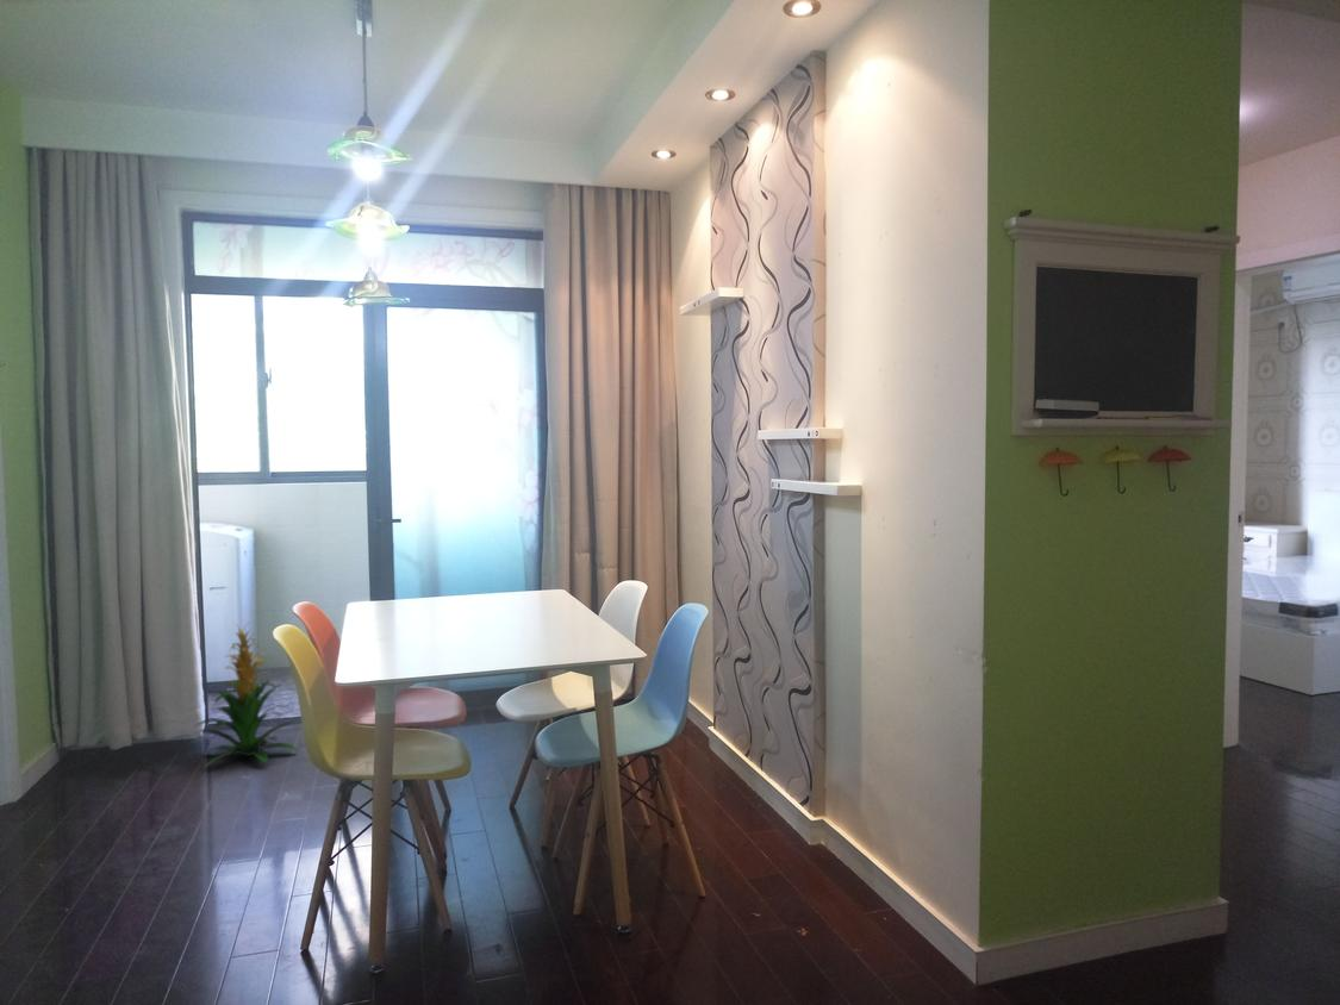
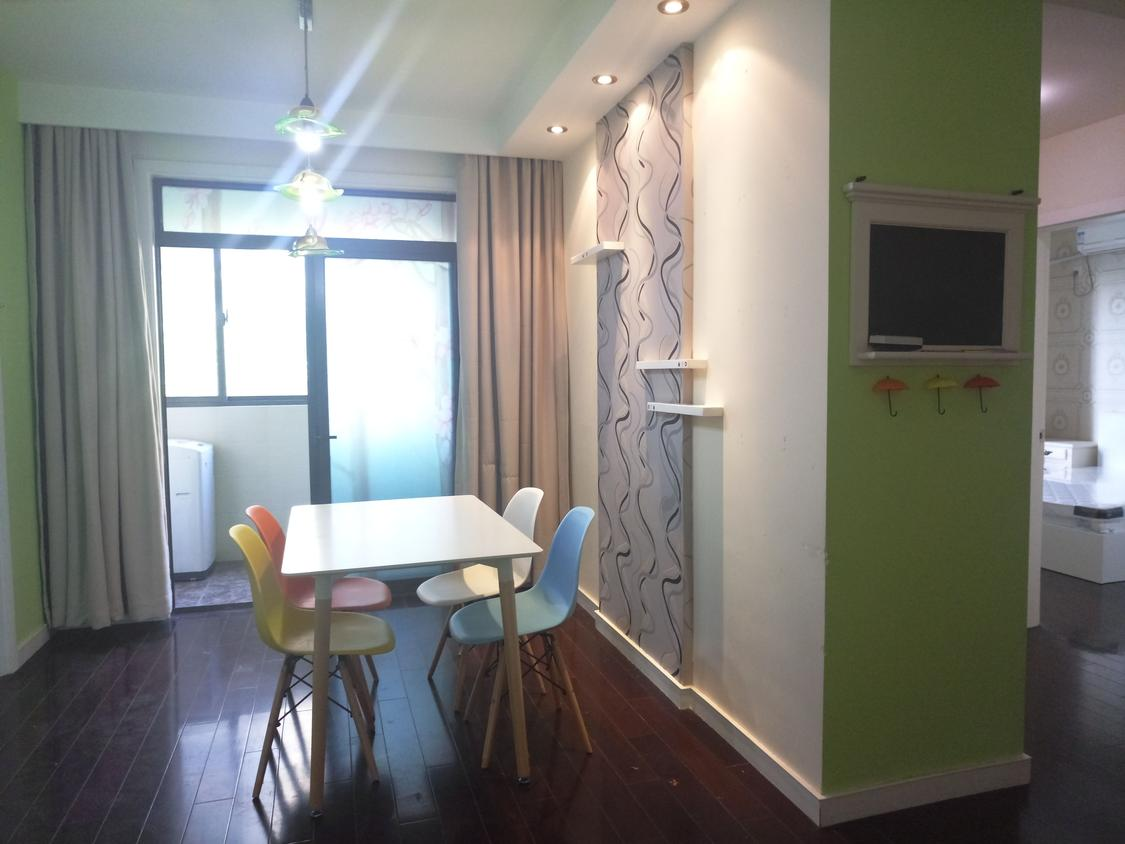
- indoor plant (247, 688)
